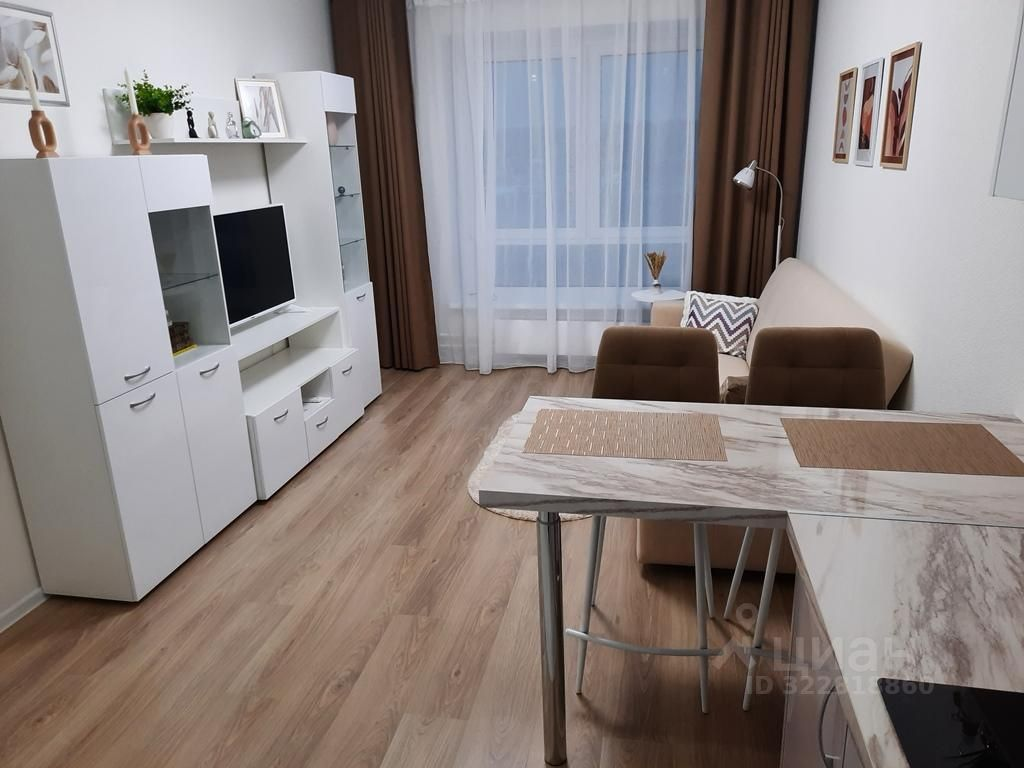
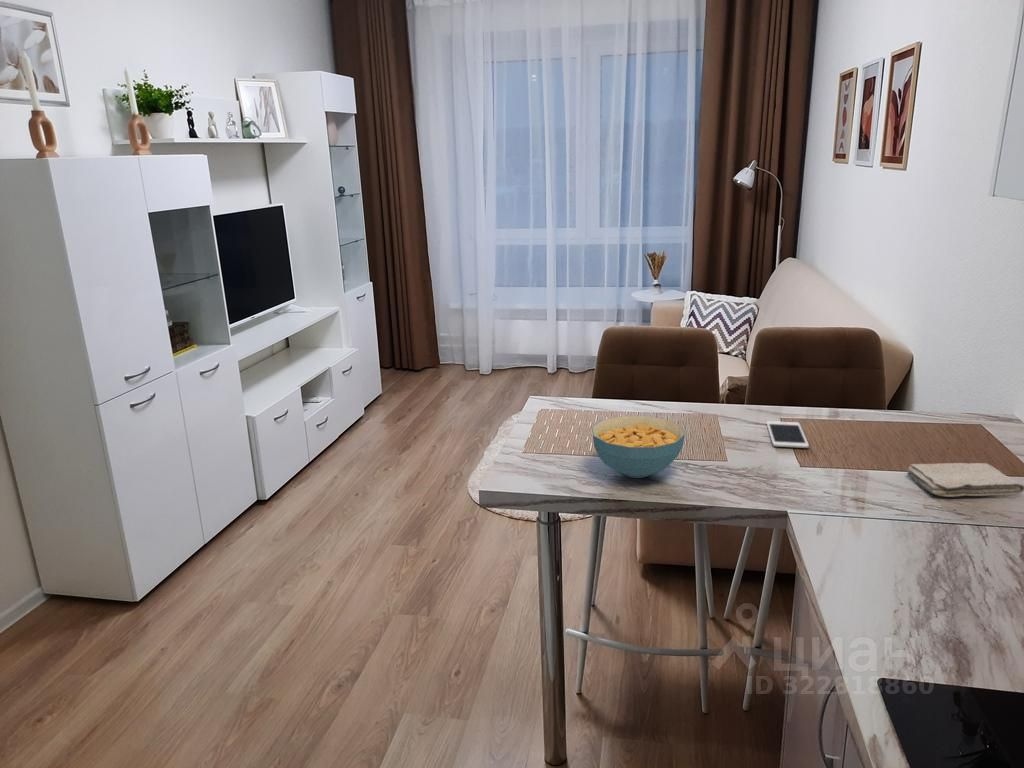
+ cell phone (786, 434)
+ cereal bowl (636, 451)
+ washcloth (962, 478)
